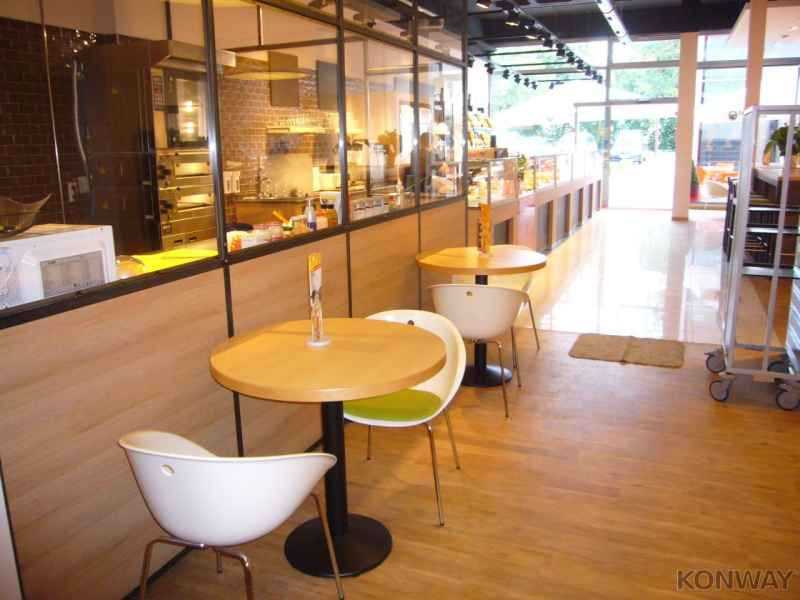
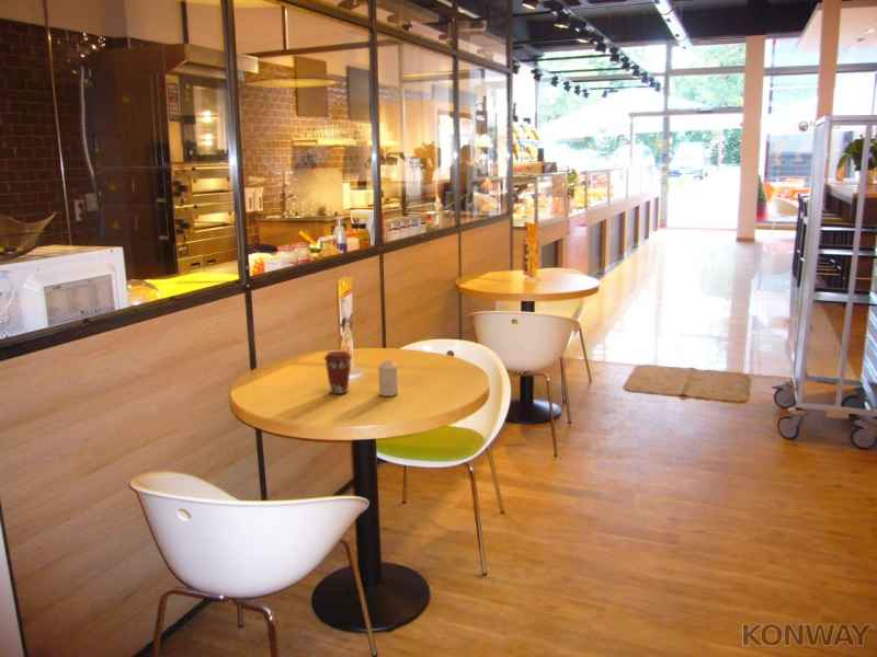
+ coffee cup (338, 372)
+ candle (388, 377)
